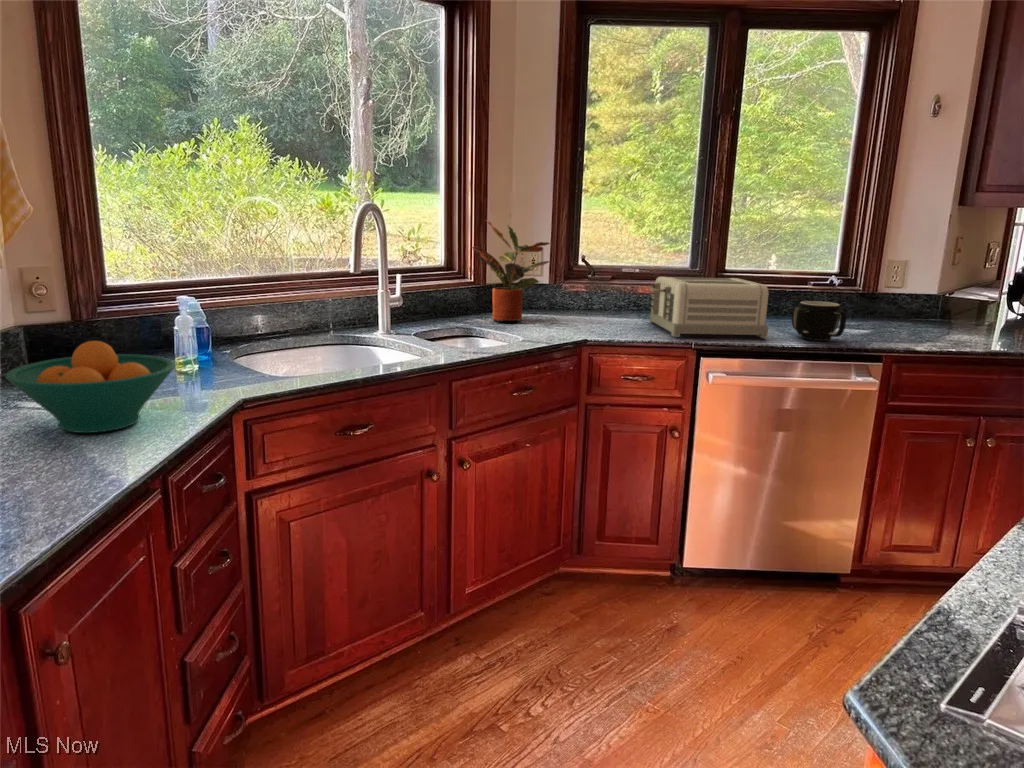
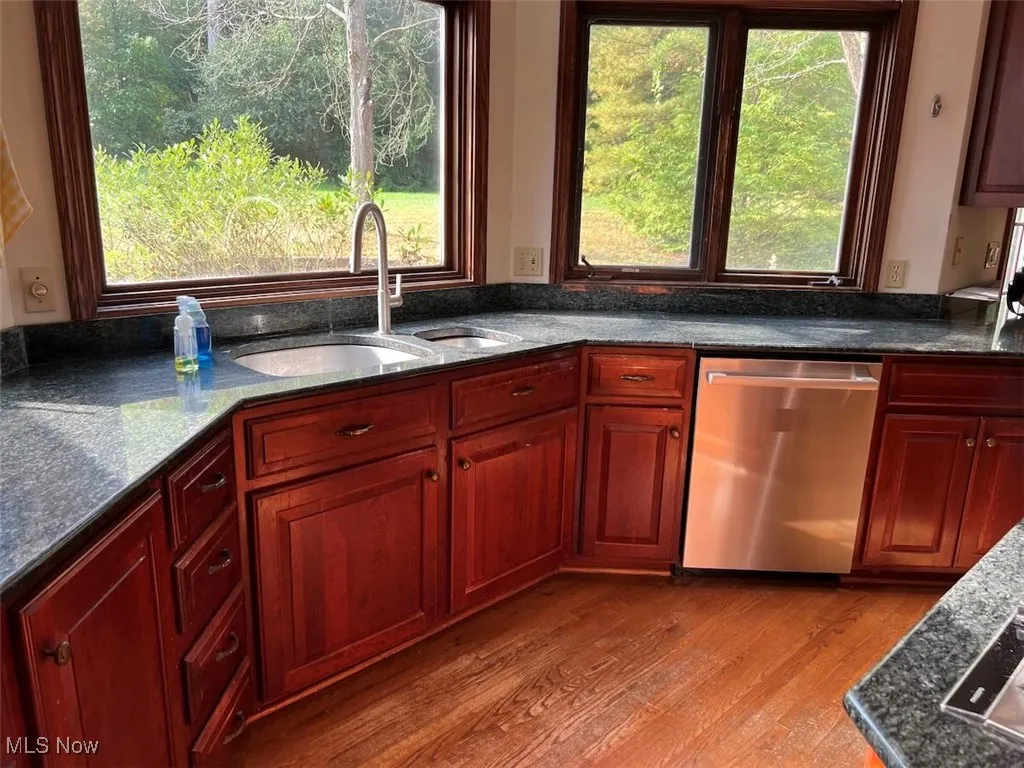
- fruit bowl (96, 383)
- toaster (701, 305)
- potted plant (516, 272)
- mug (817, 321)
